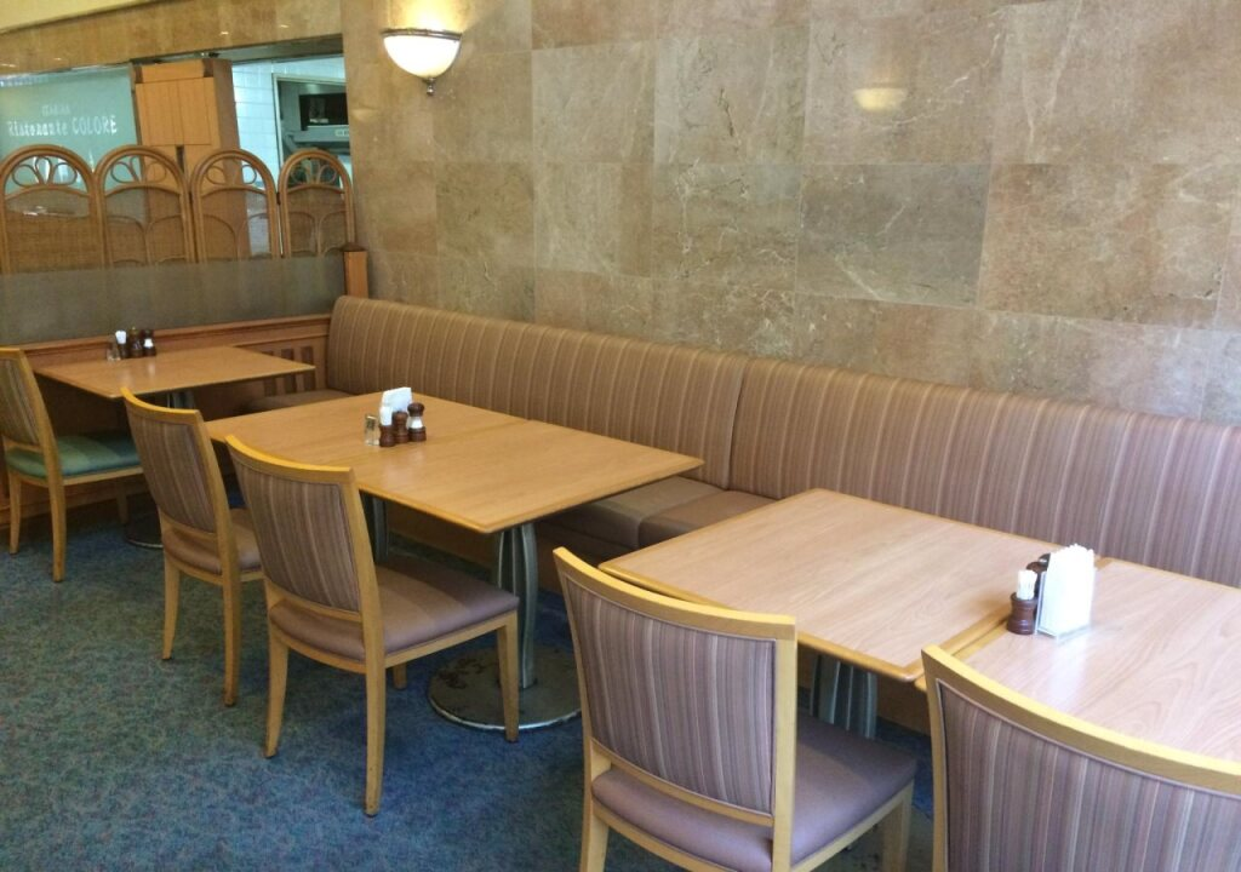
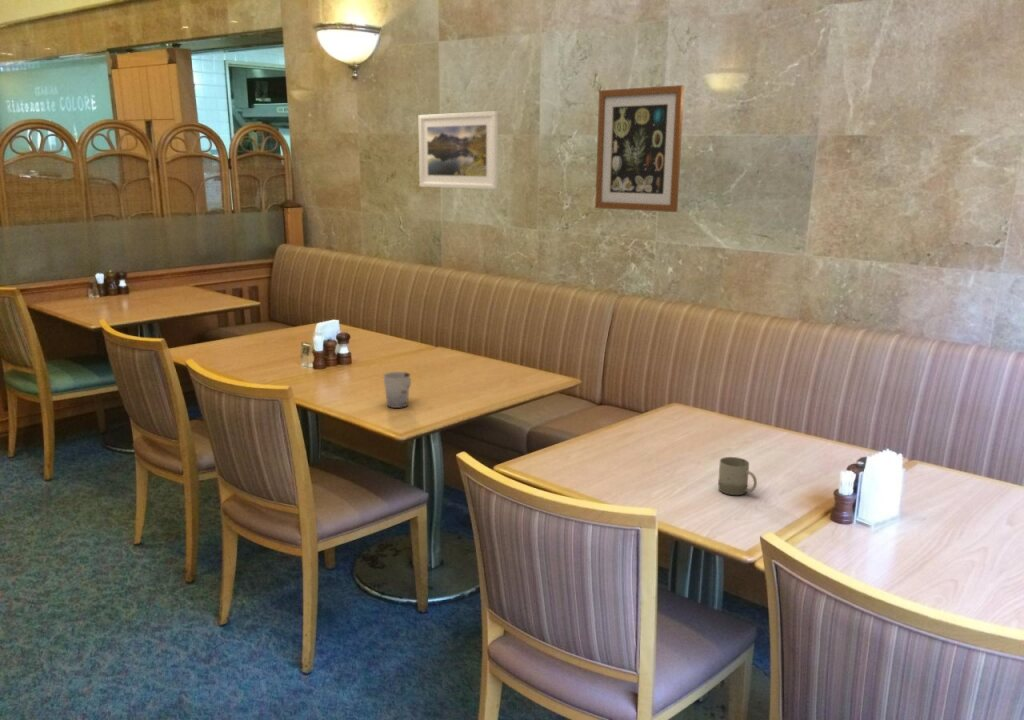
+ cup (400, 388)
+ wall art (637, 149)
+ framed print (456, 151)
+ cup (738, 477)
